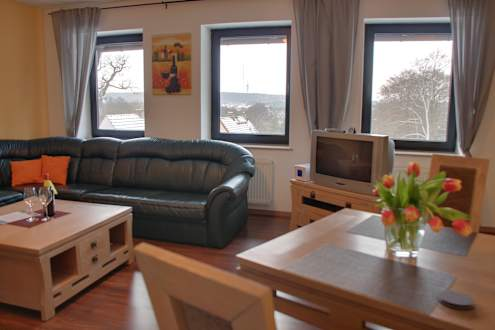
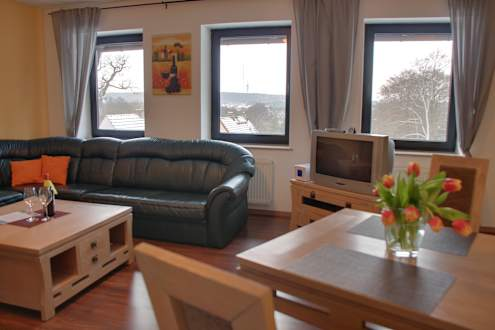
- coaster (455, 299)
